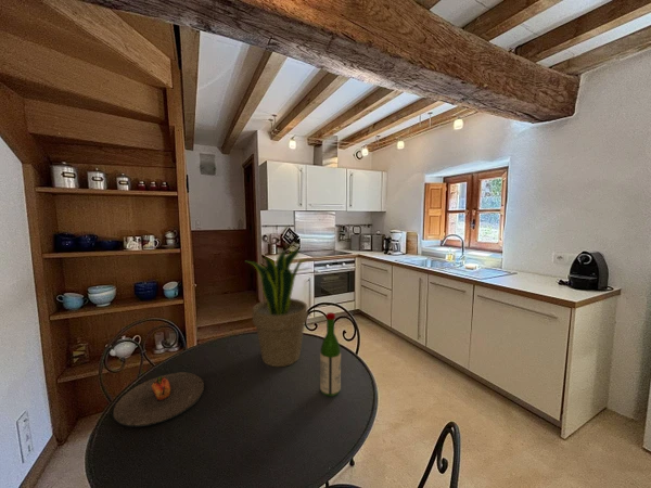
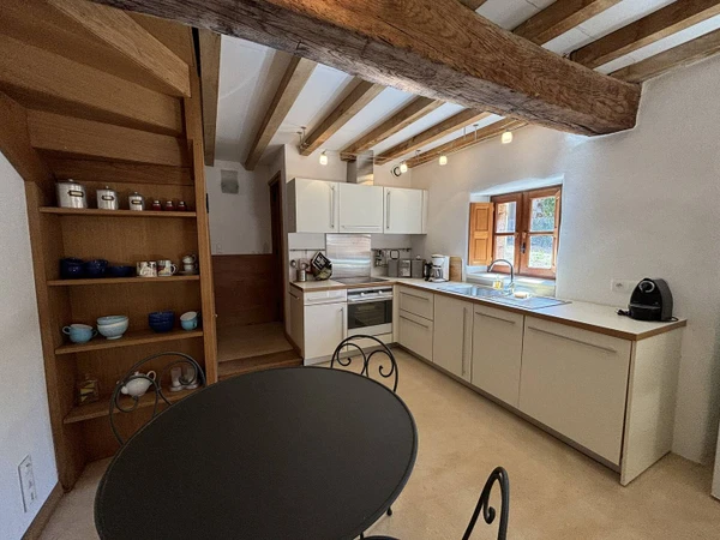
- wine bottle (330, 352)
- plate (161, 387)
- potted plant (280, 303)
